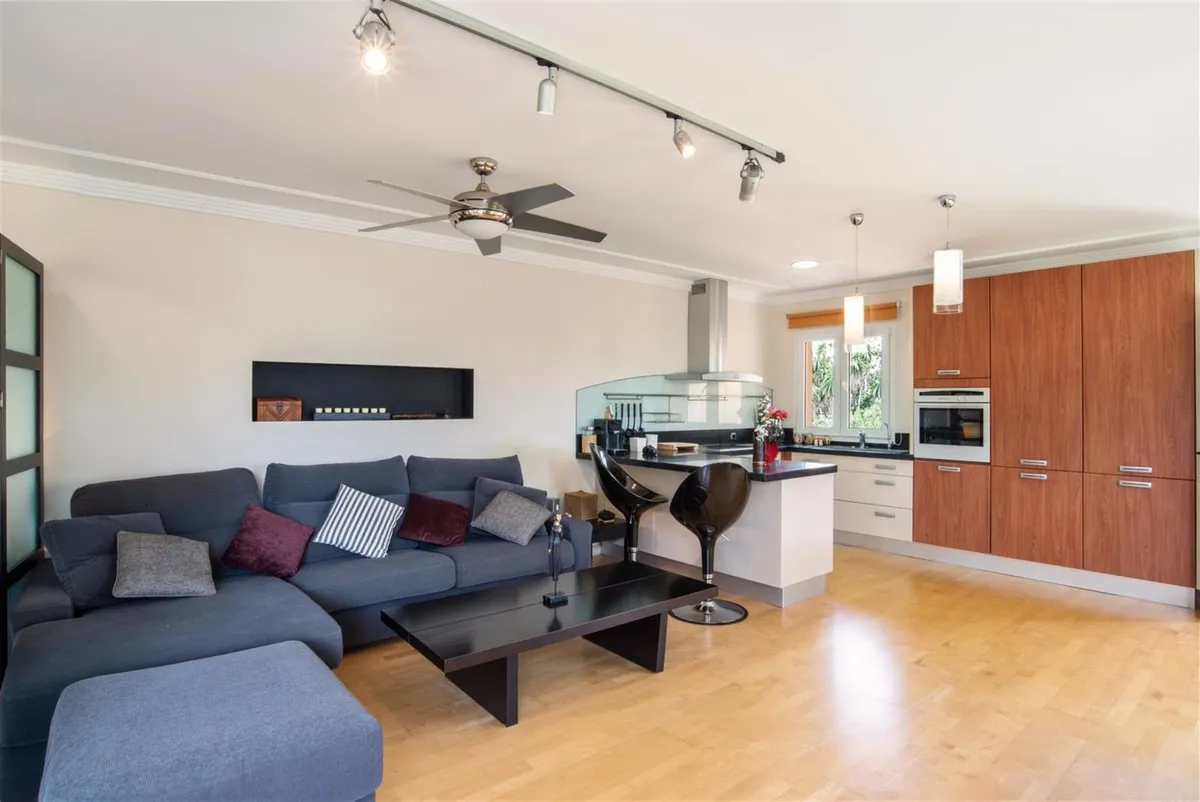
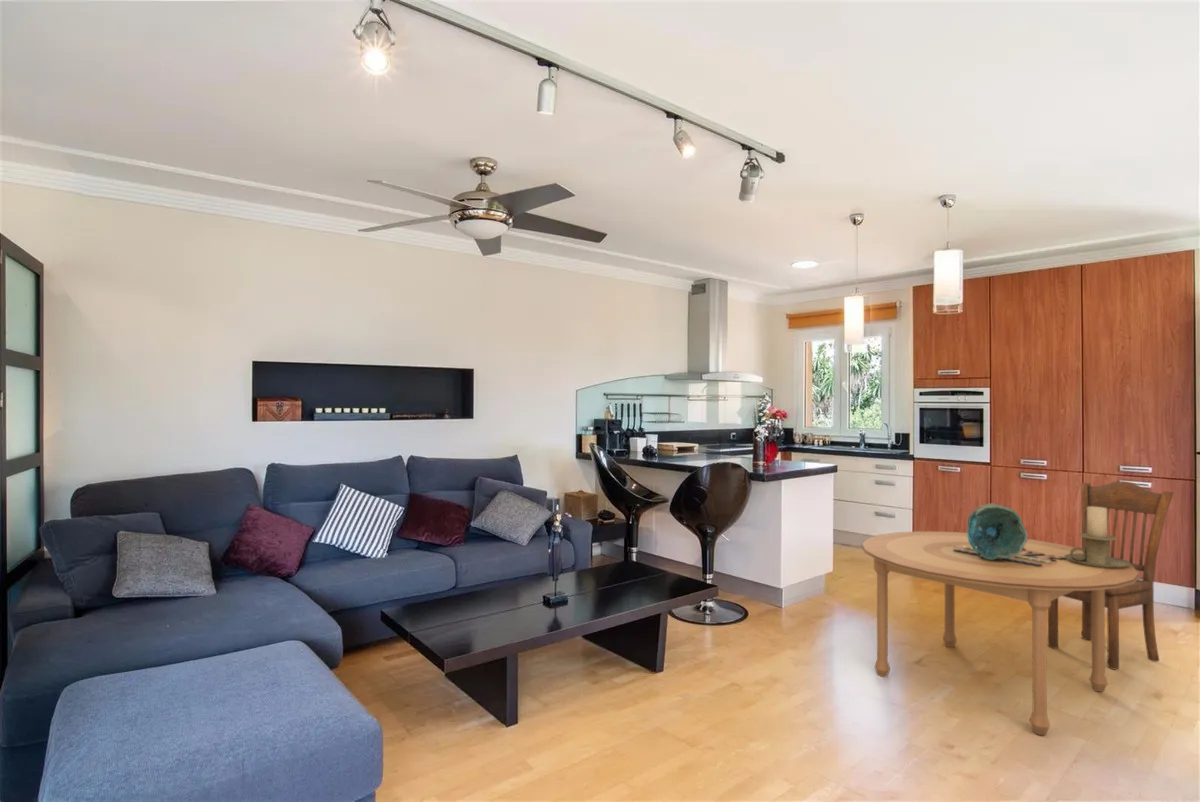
+ dining chair (1111, 556)
+ candle holder (1097, 534)
+ decorative bowl (997, 532)
+ dining table (991, 593)
